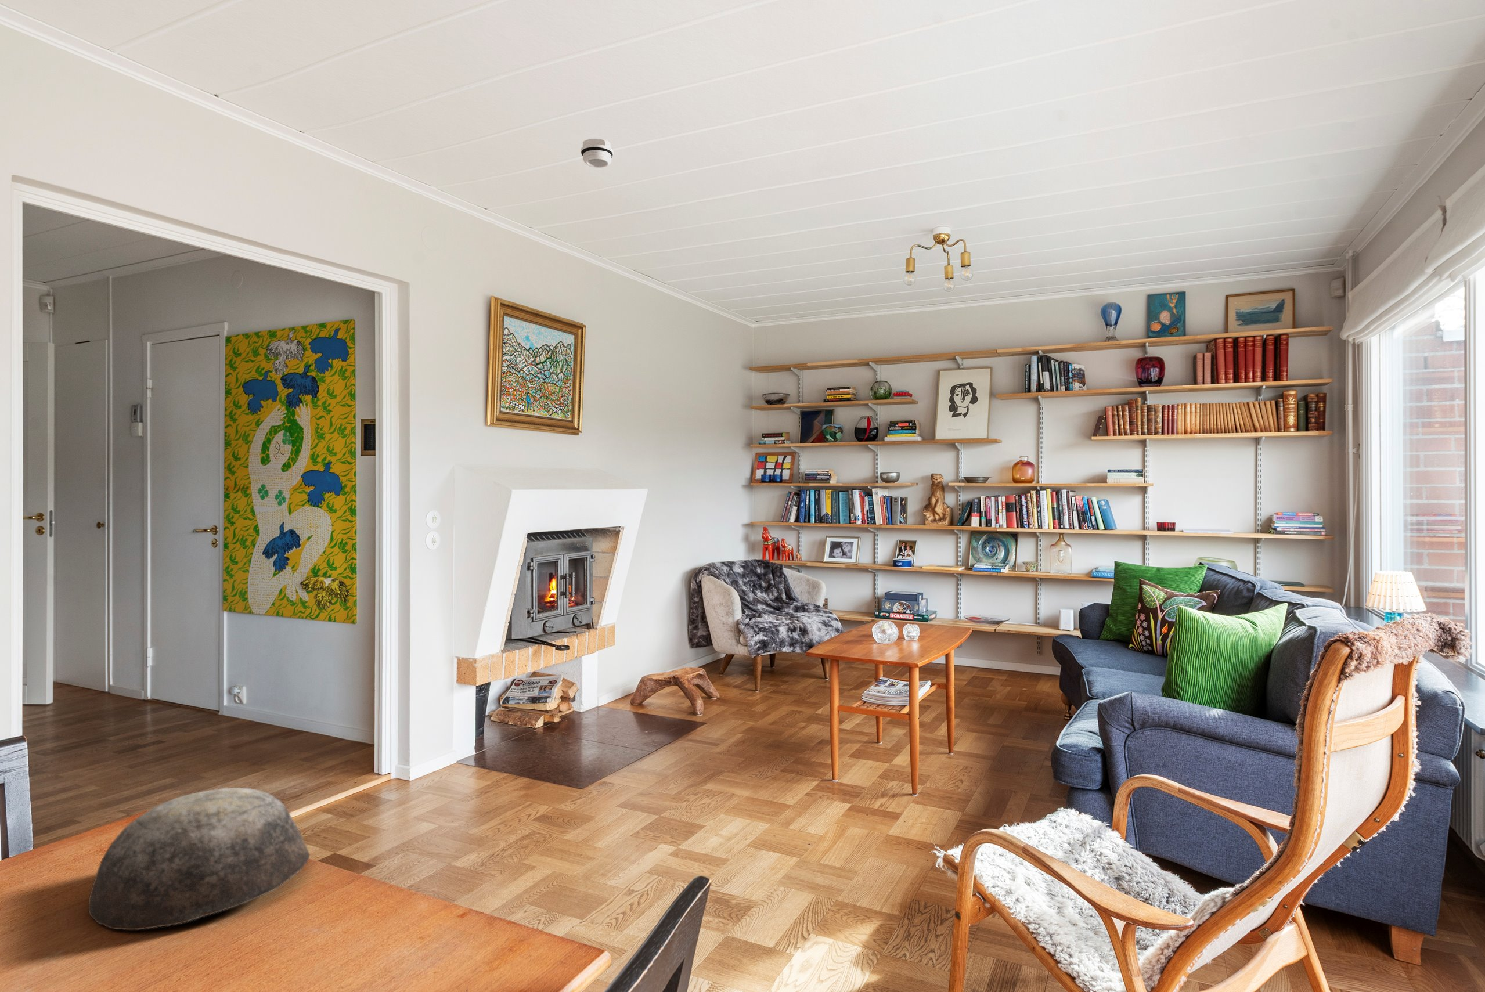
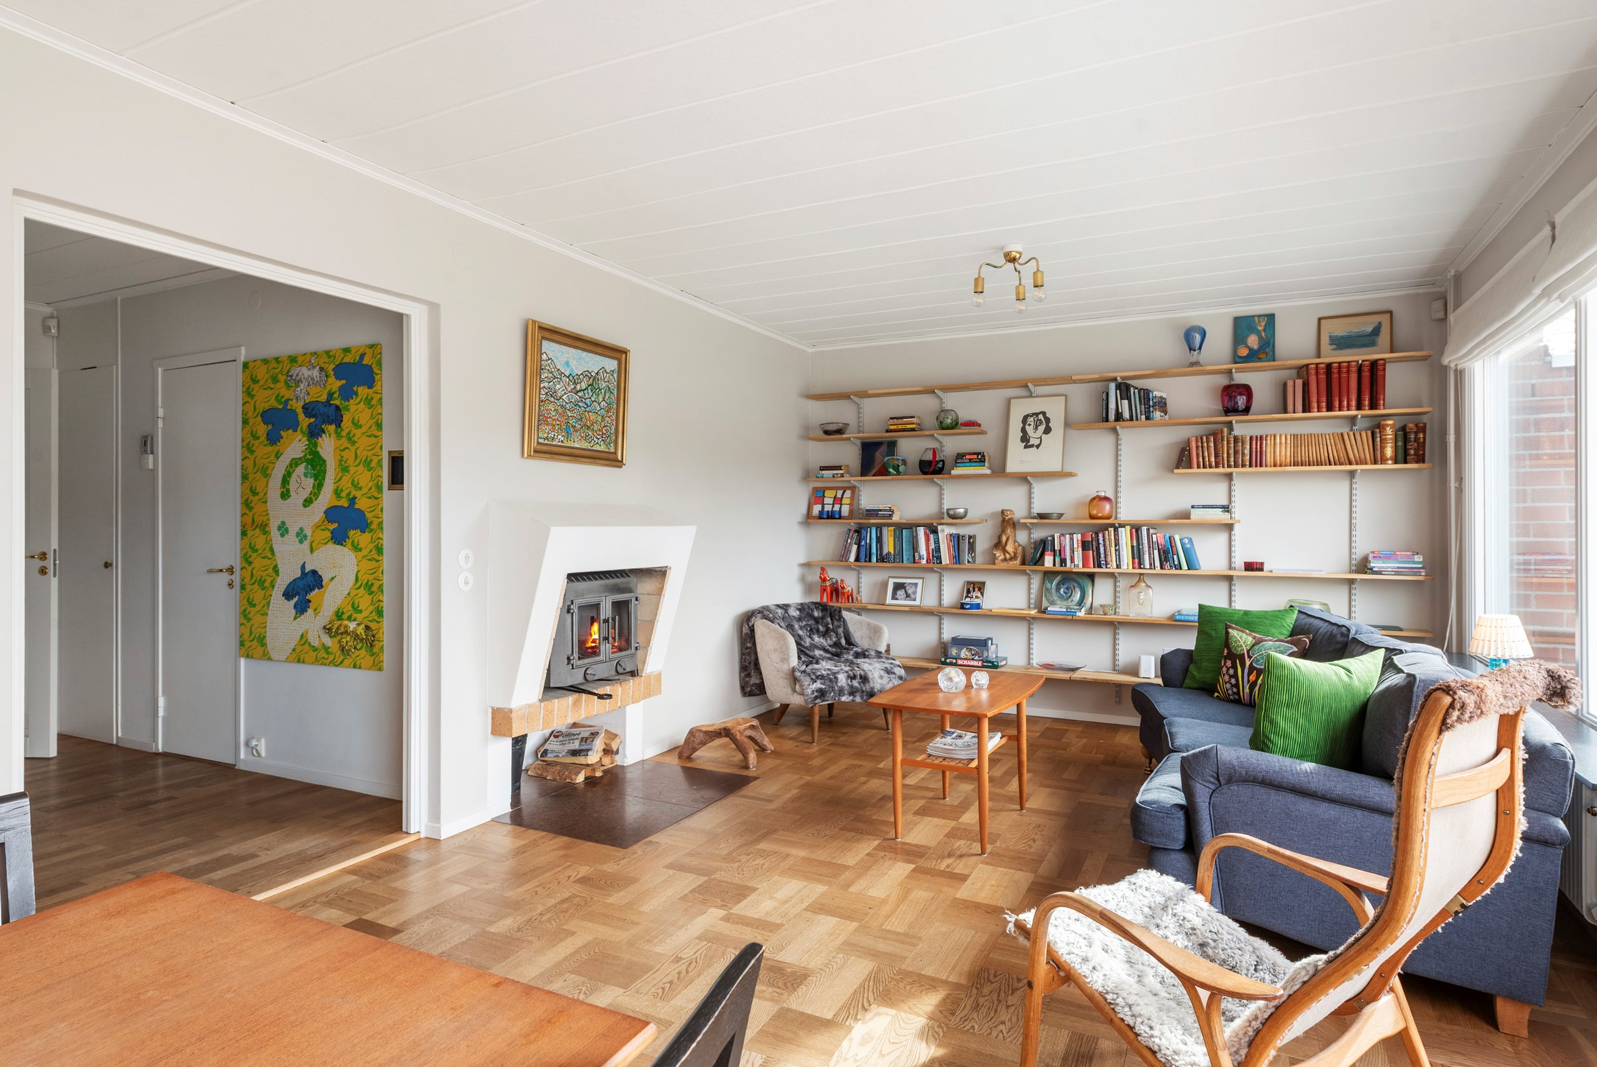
- bowl (204, 841)
- smoke detector (597, 153)
